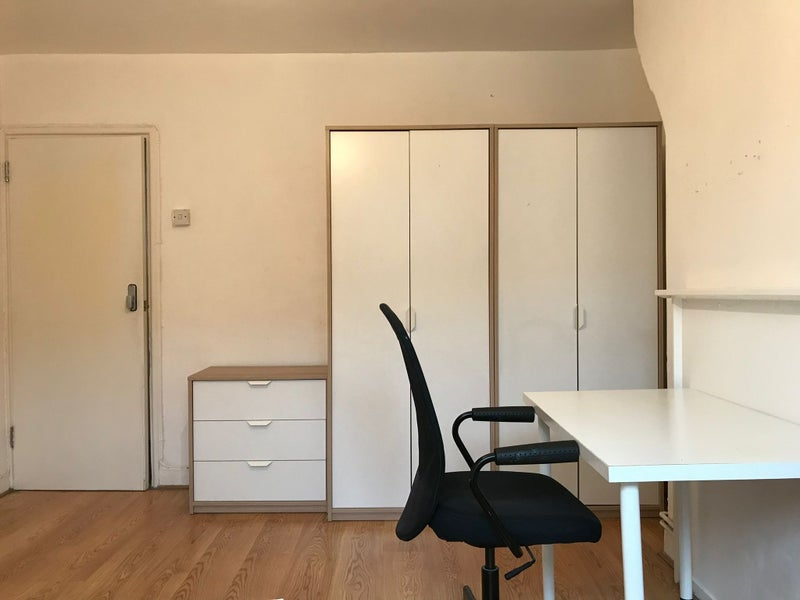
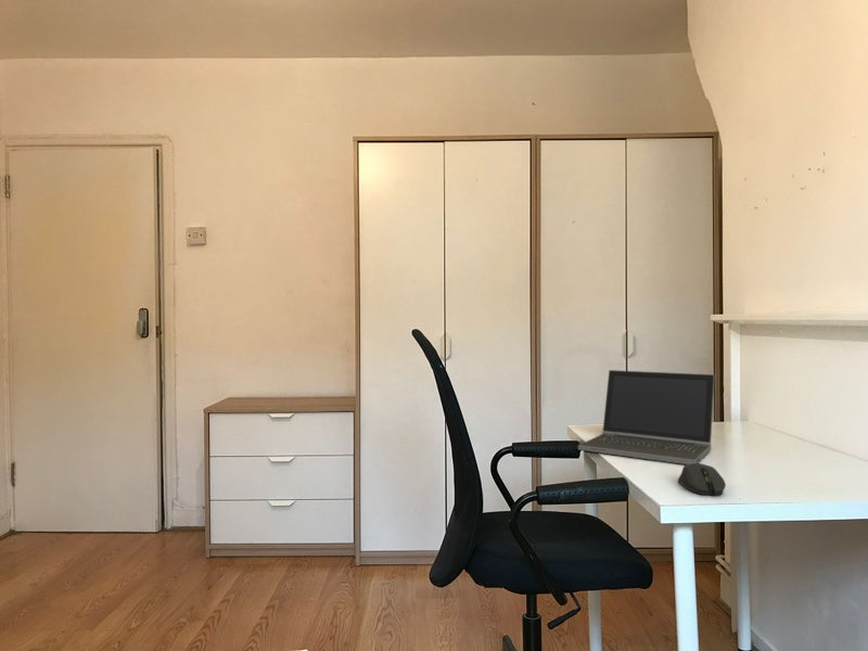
+ laptop computer (647, 411)
+ computer mouse (701, 475)
